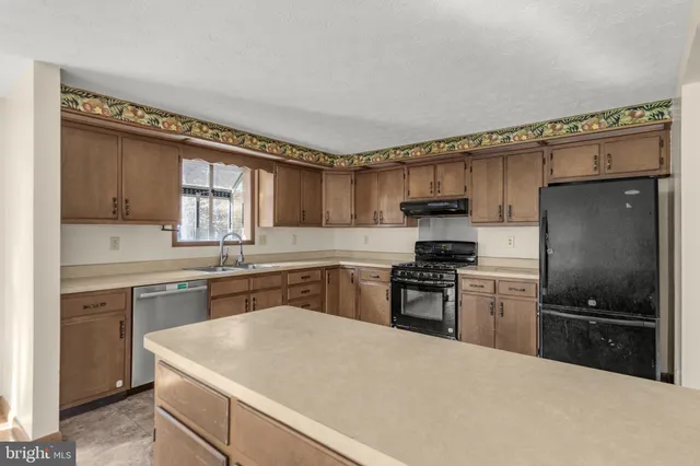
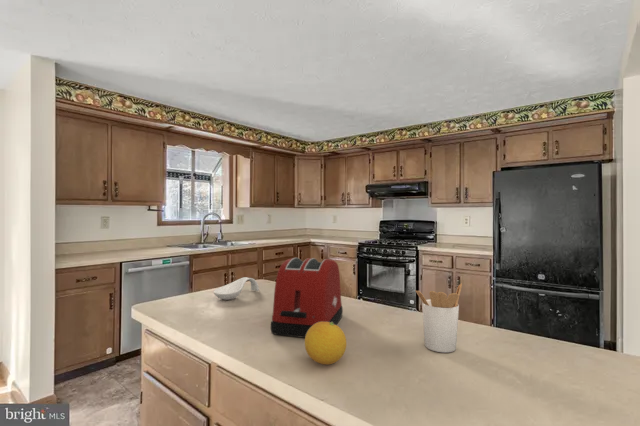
+ utensil holder (441, 317)
+ spoon rest (237, 287)
+ fruit (325, 342)
+ toaster (309, 291)
